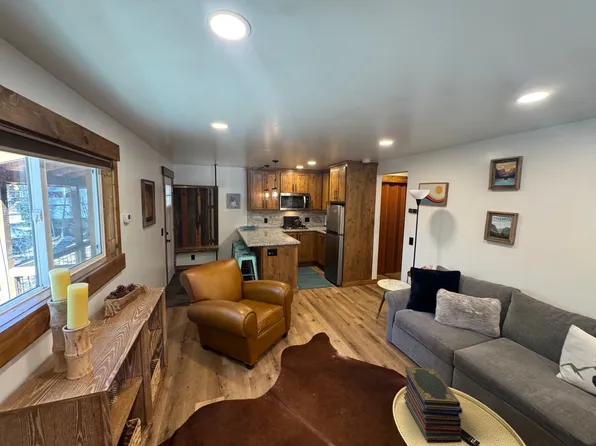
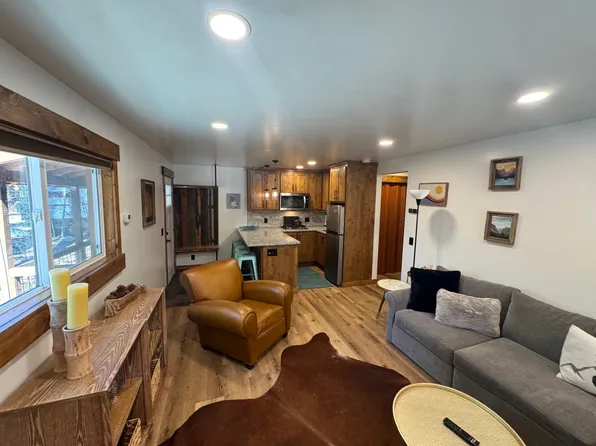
- book stack (429, 401)
